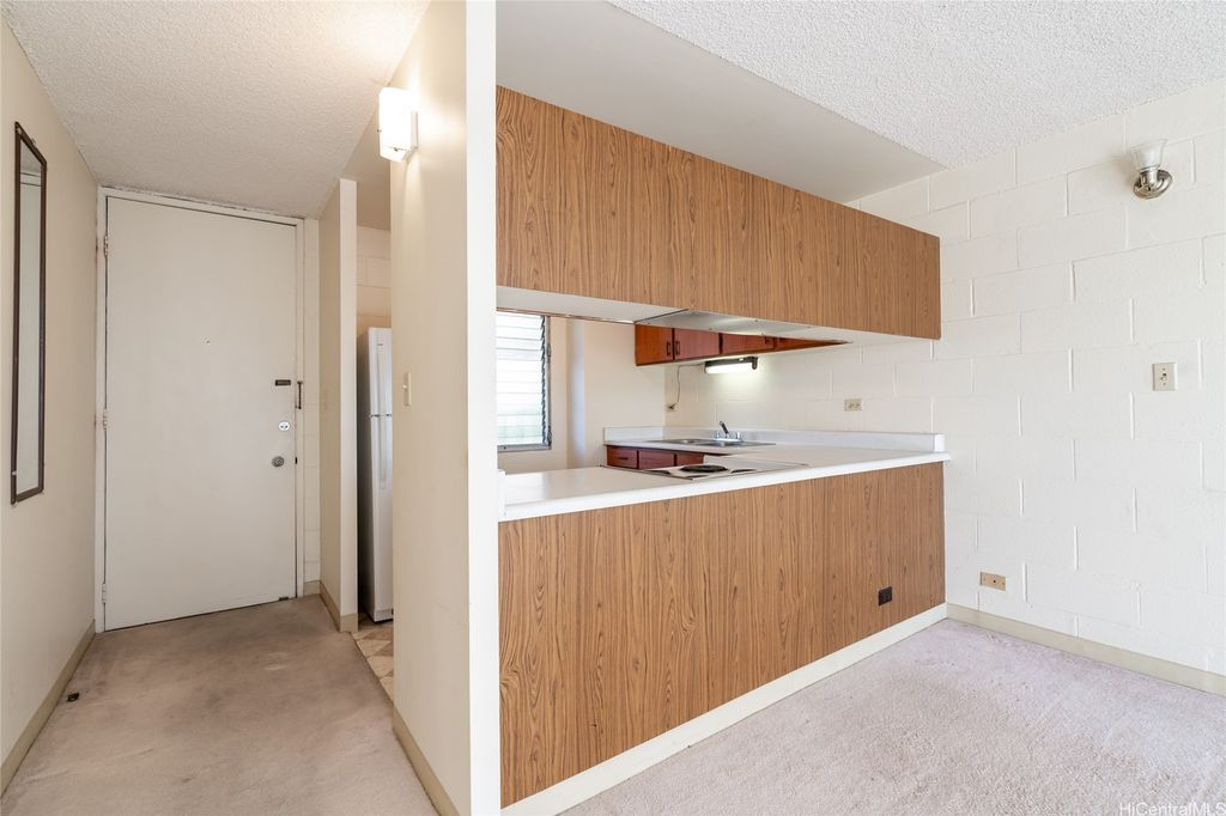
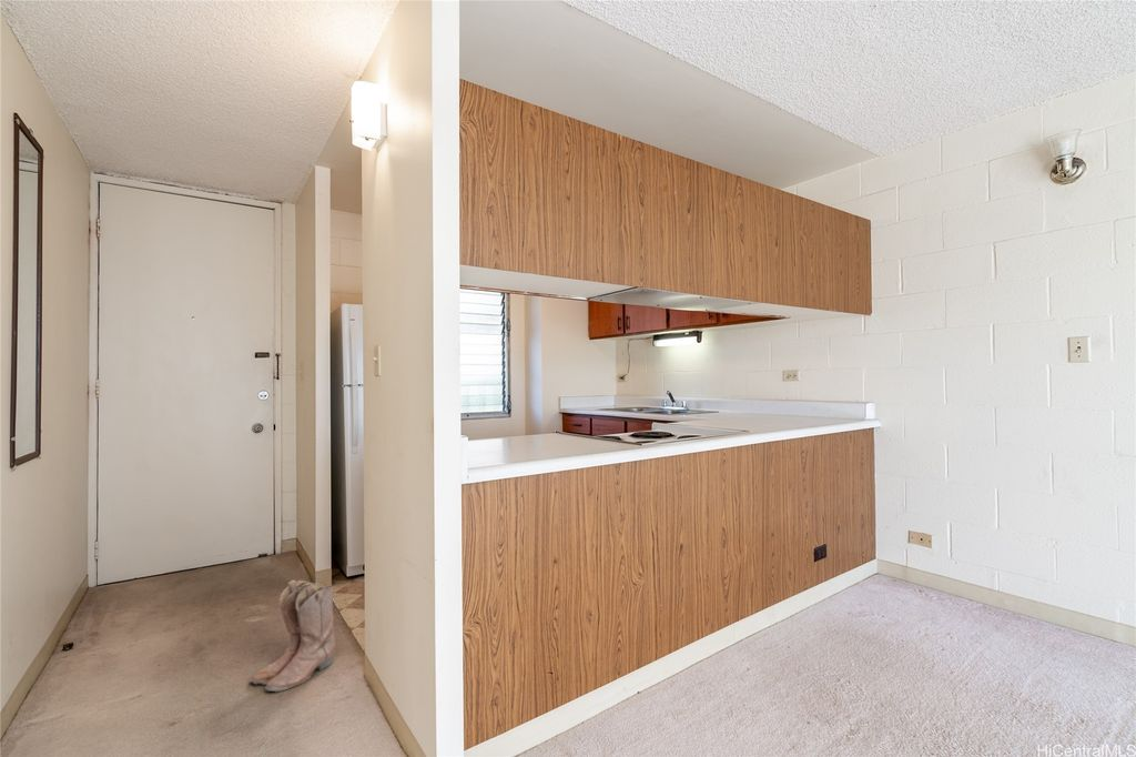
+ boots (294, 629)
